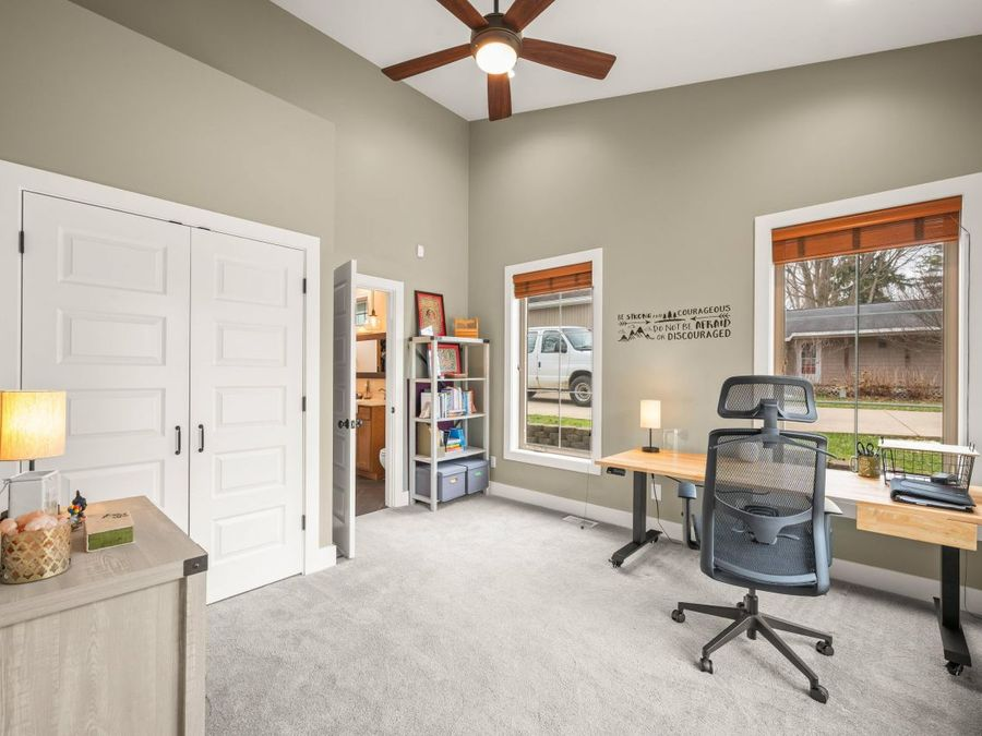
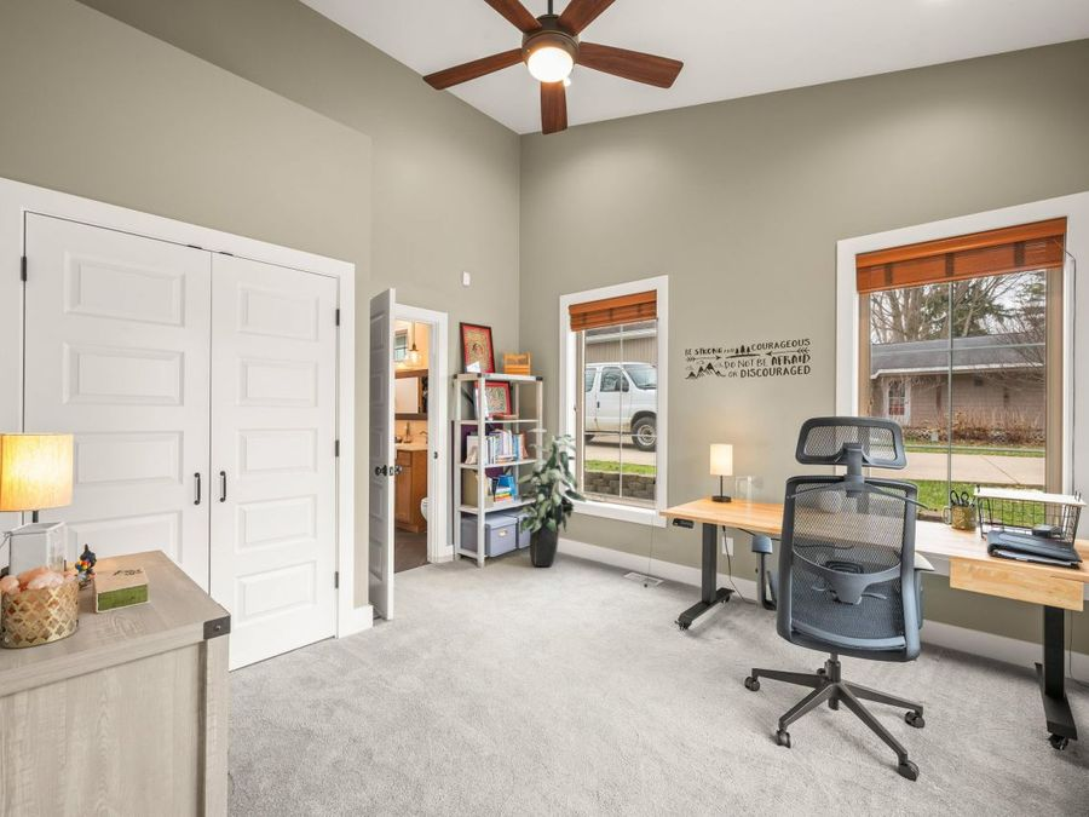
+ indoor plant (546, 495)
